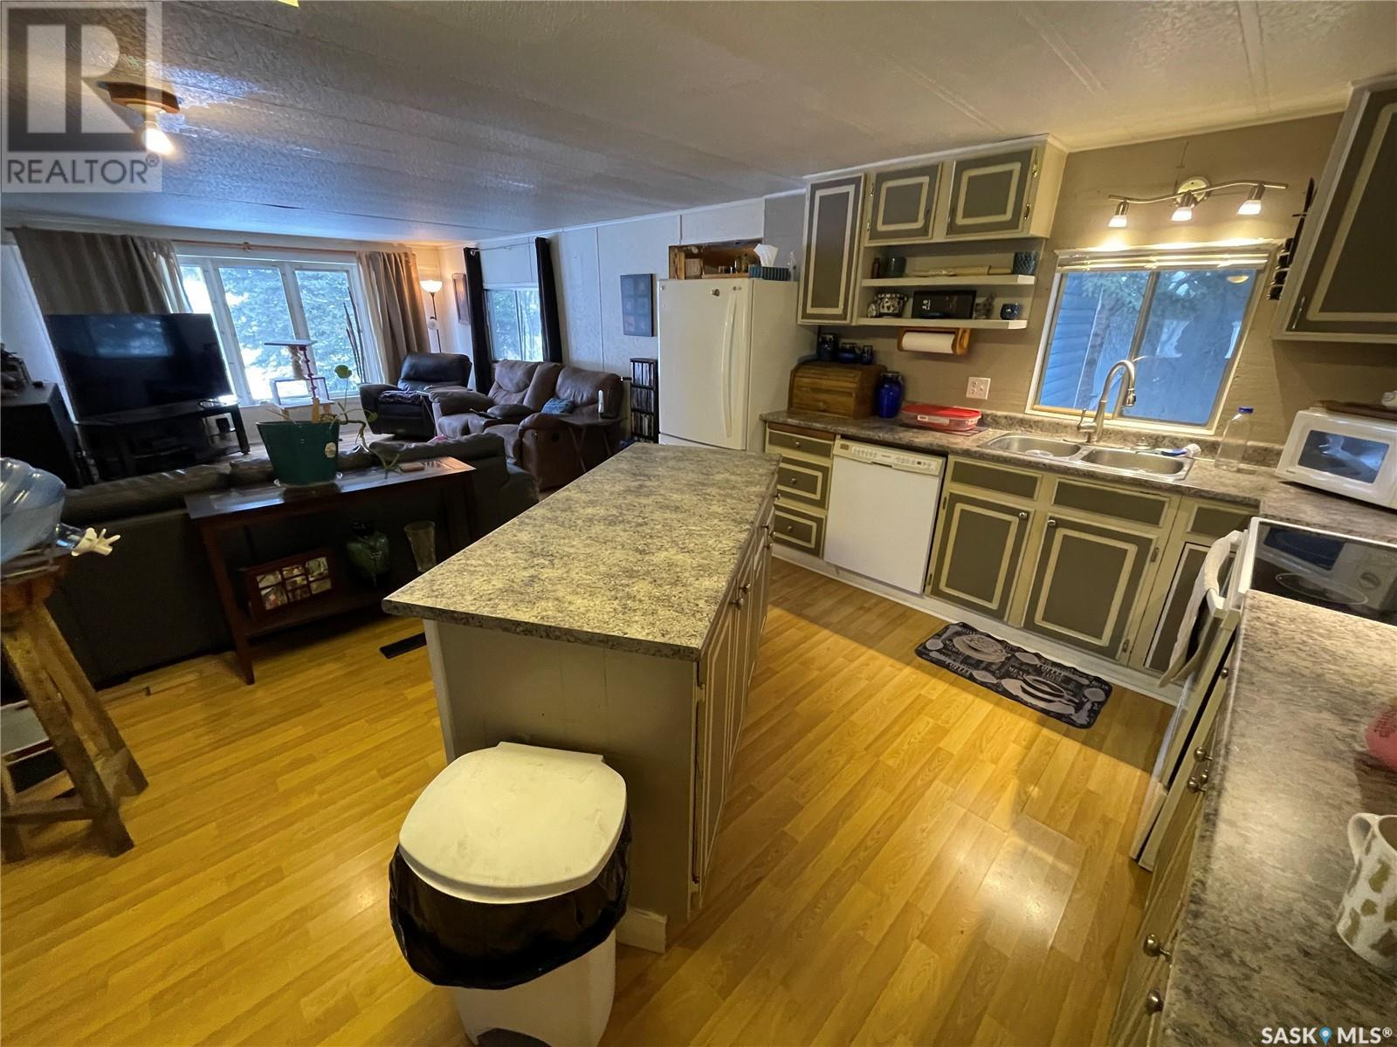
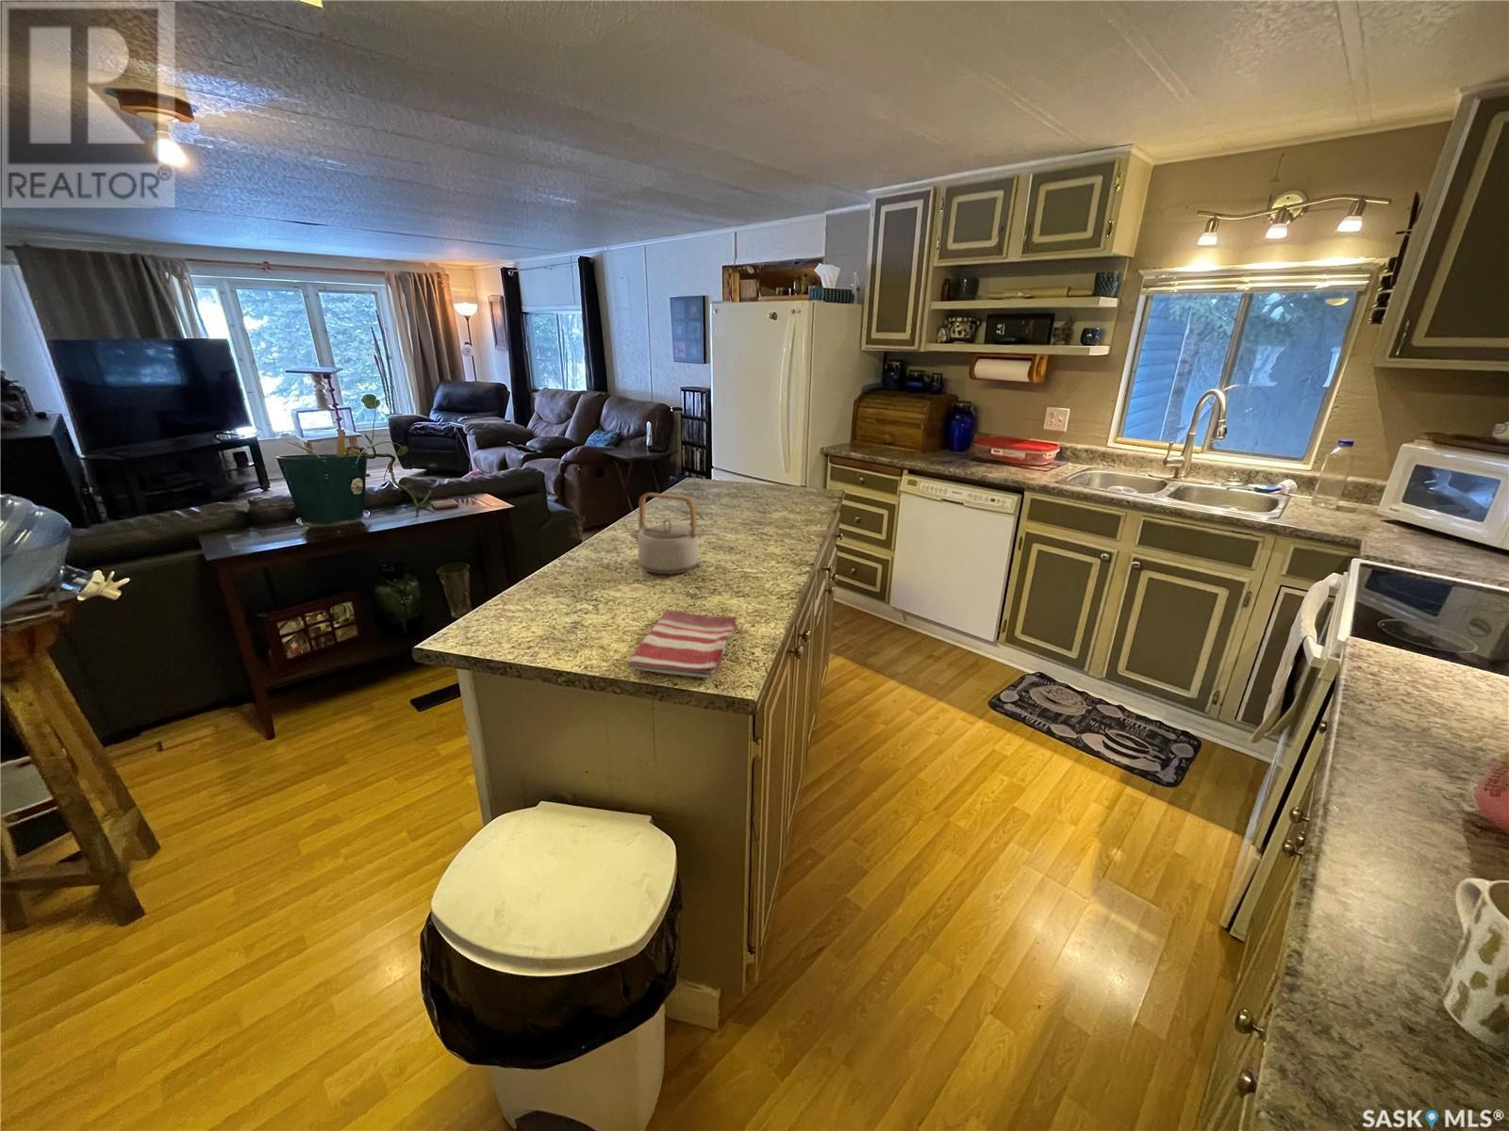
+ teapot (662, 530)
+ dish towel (686, 640)
